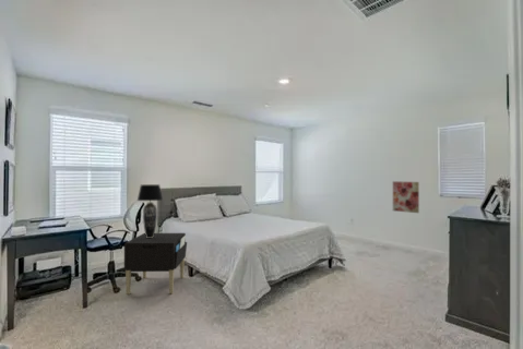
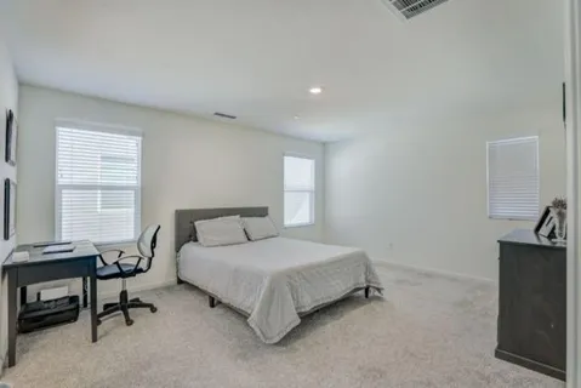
- wall art (405, 196)
- table lamp (150, 210)
- nightstand (158, 261)
